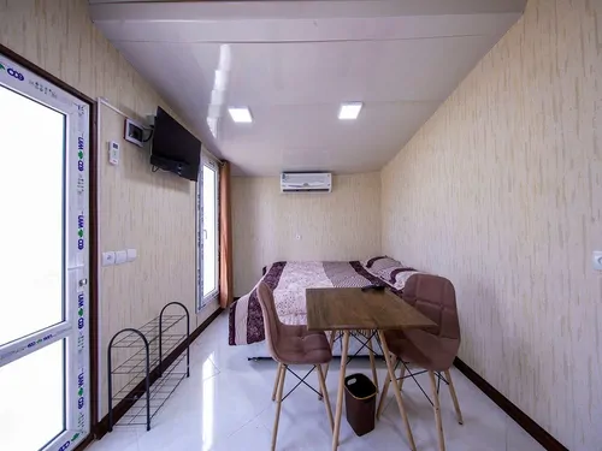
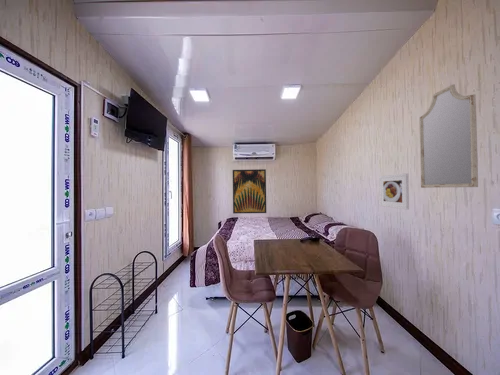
+ wall art (249, 191)
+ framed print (392, 191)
+ home mirror (444, 138)
